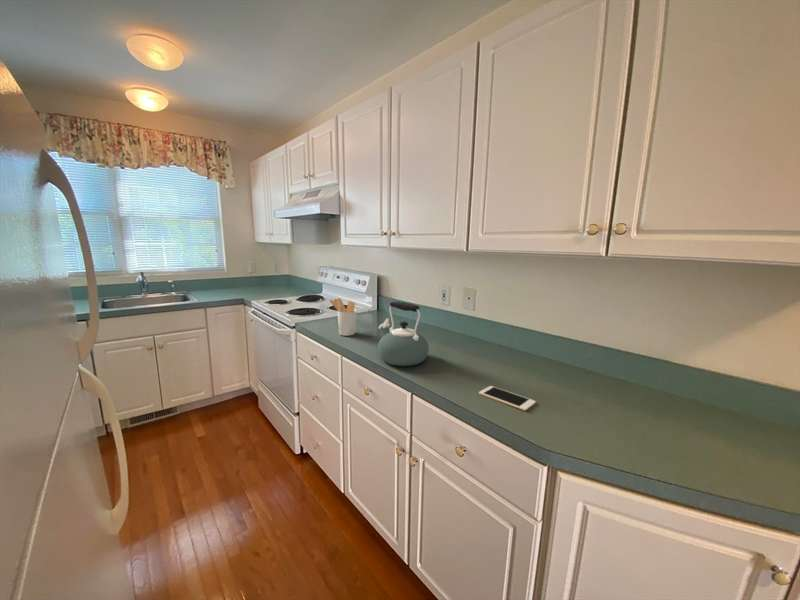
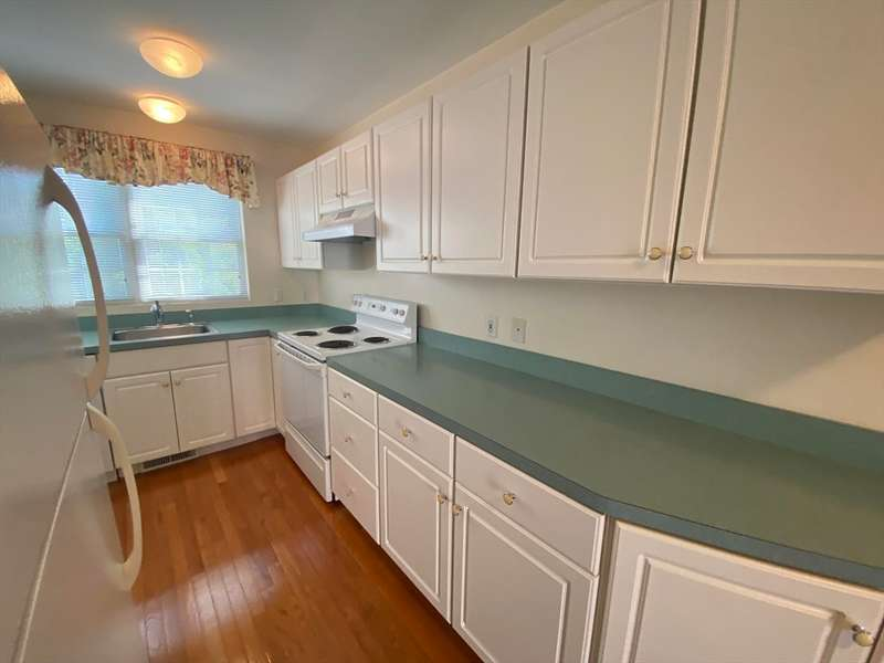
- cell phone (506, 397)
- kettle (400, 330)
- utensil holder (343, 315)
